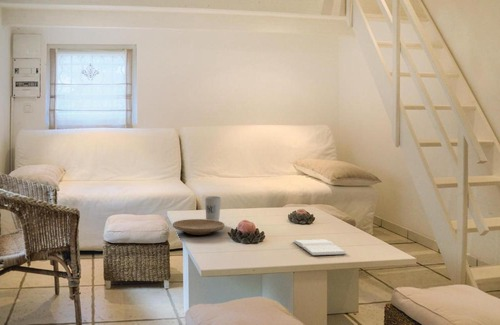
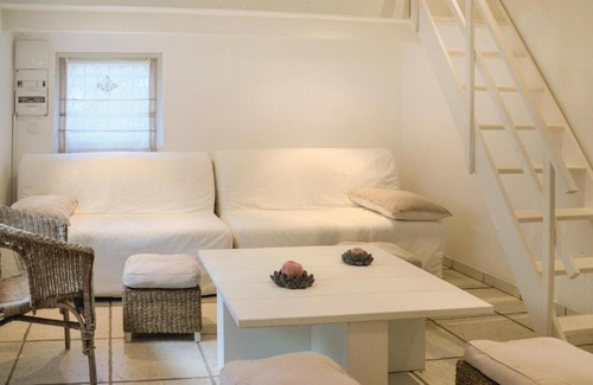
- cup (212, 210)
- book (318, 245)
- plate (198, 227)
